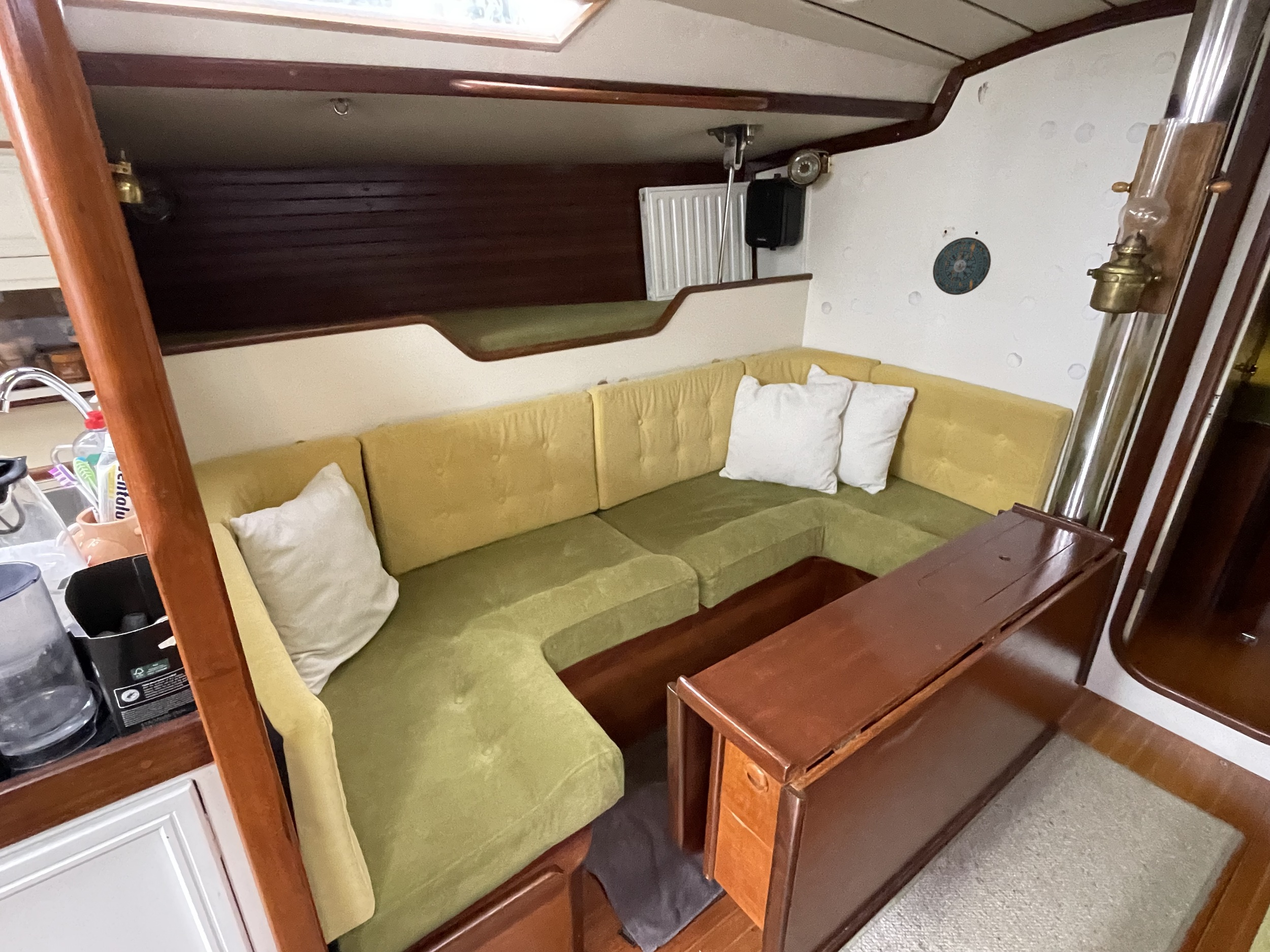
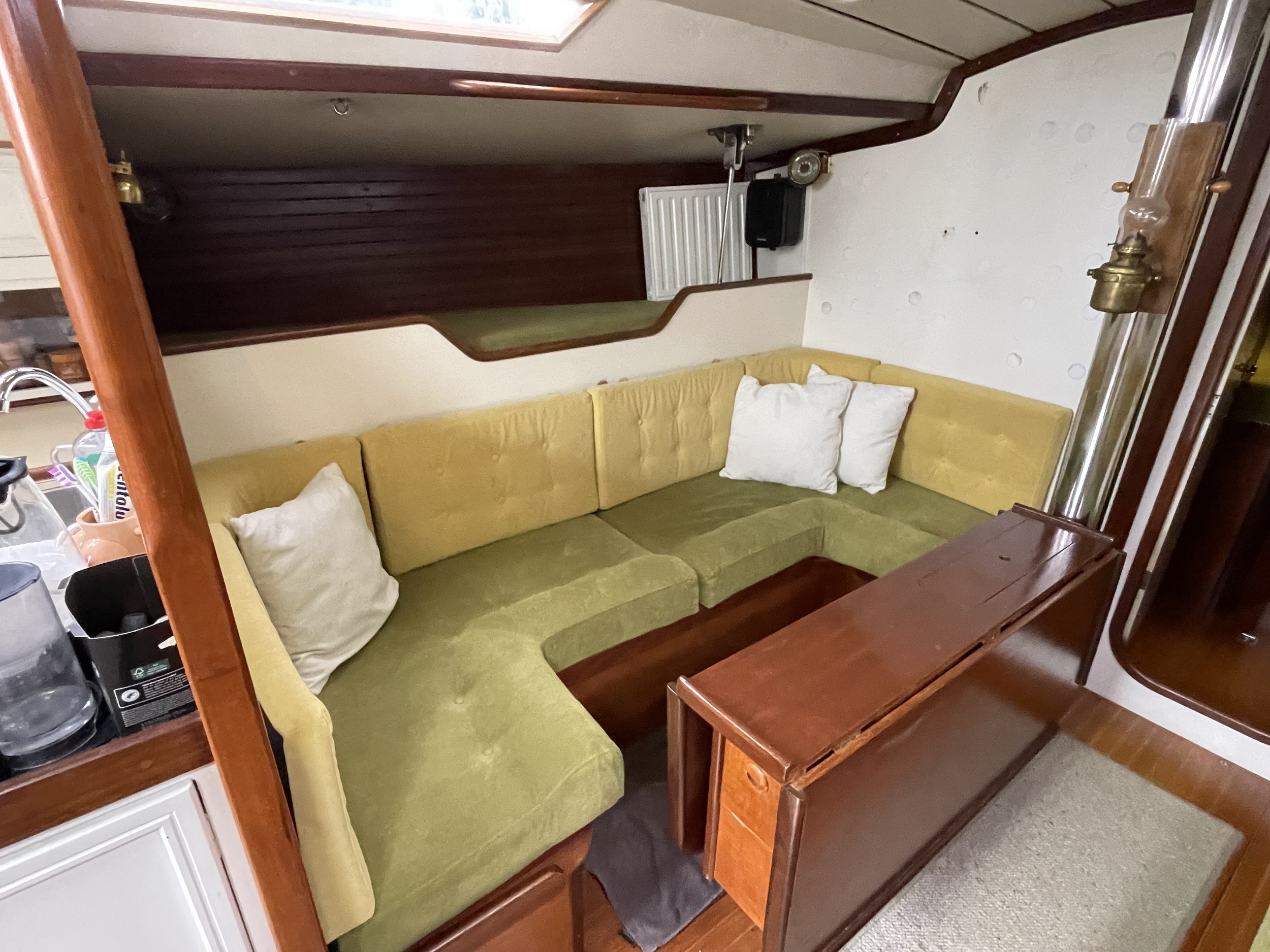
- compass (960, 266)
